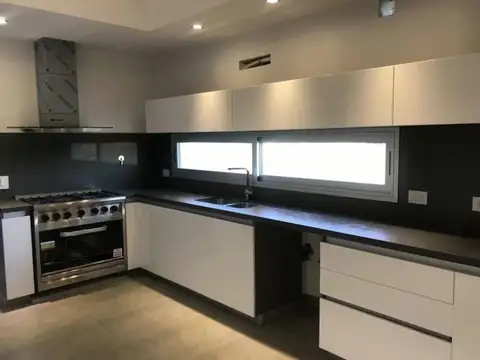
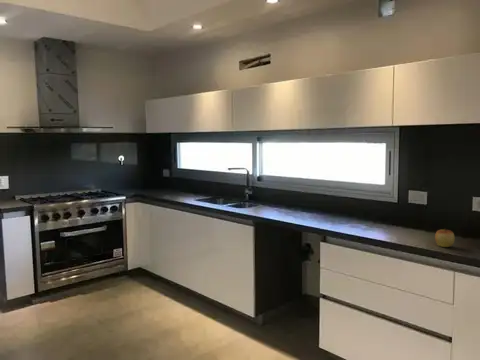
+ apple (444, 236)
